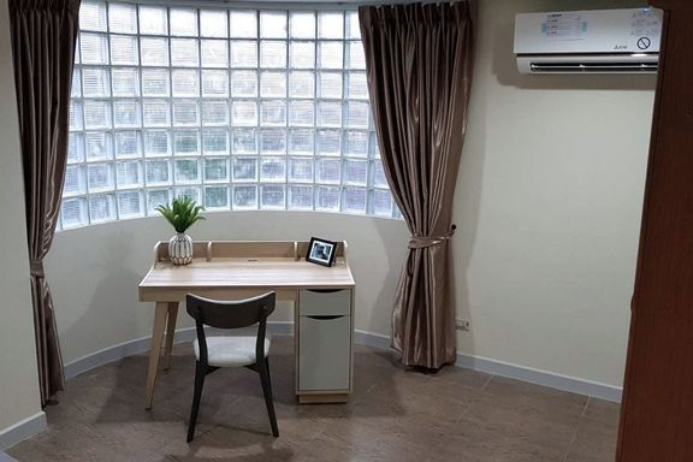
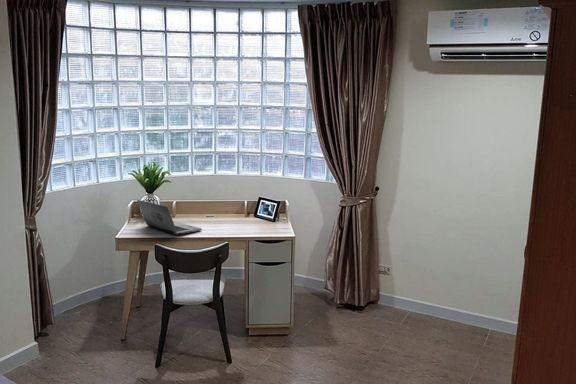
+ laptop (169, 215)
